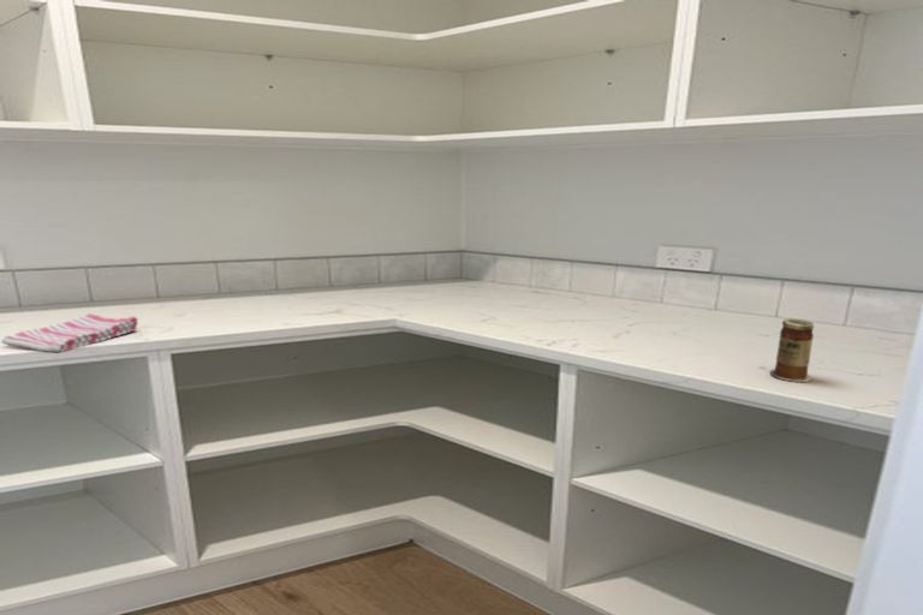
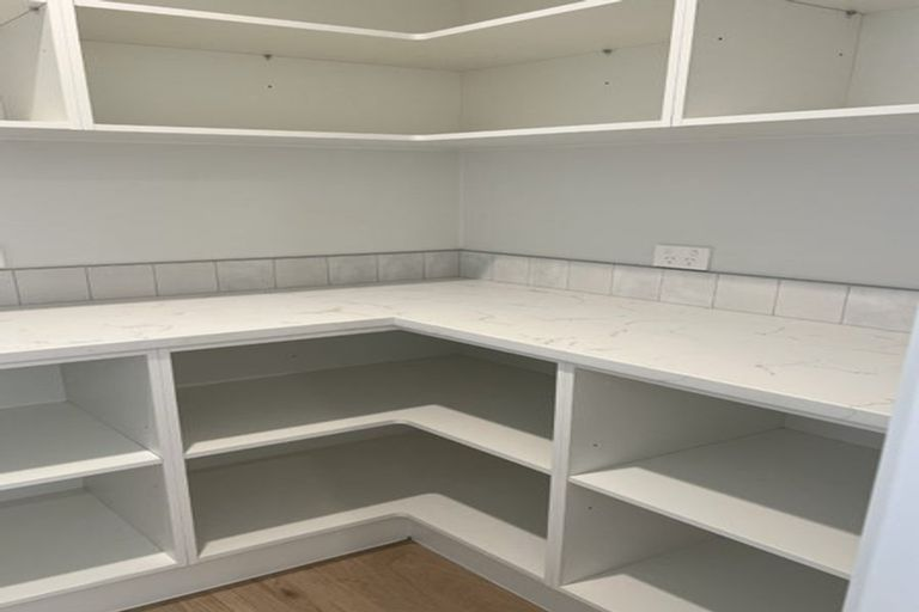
- dish towel (73, 330)
- canister (794, 348)
